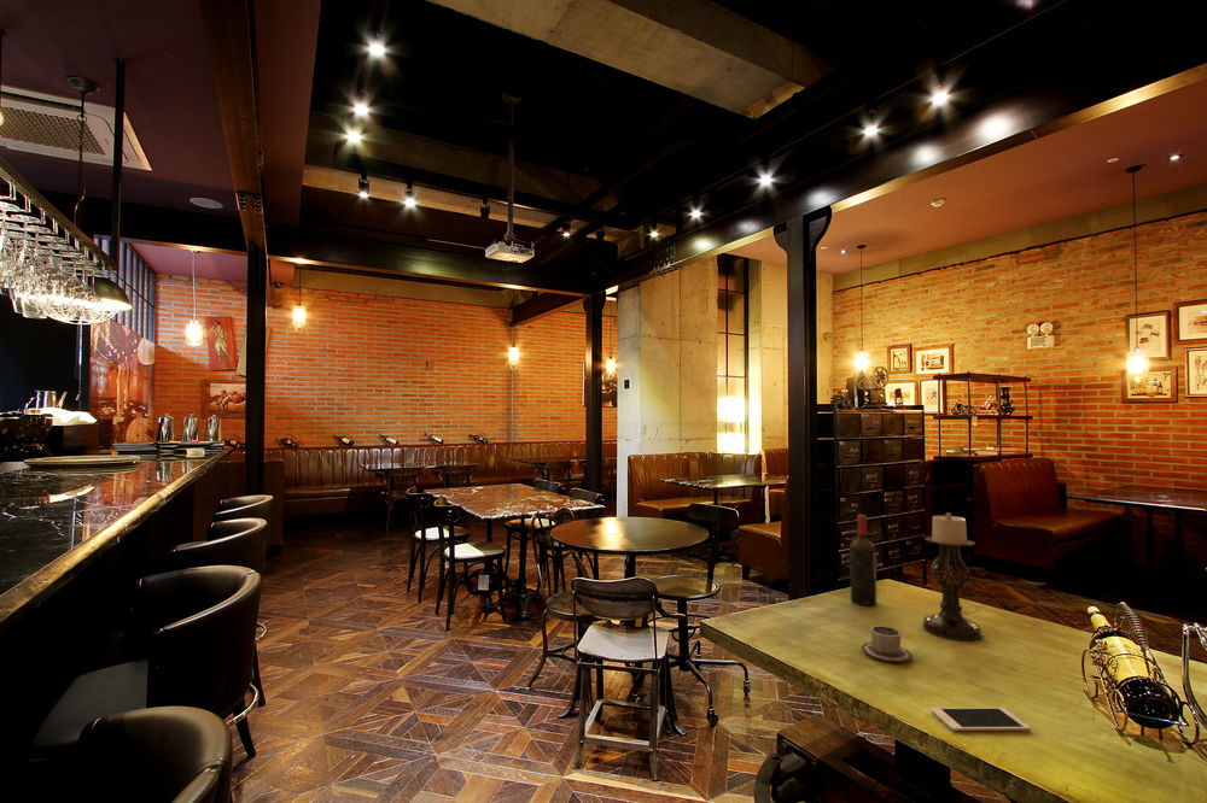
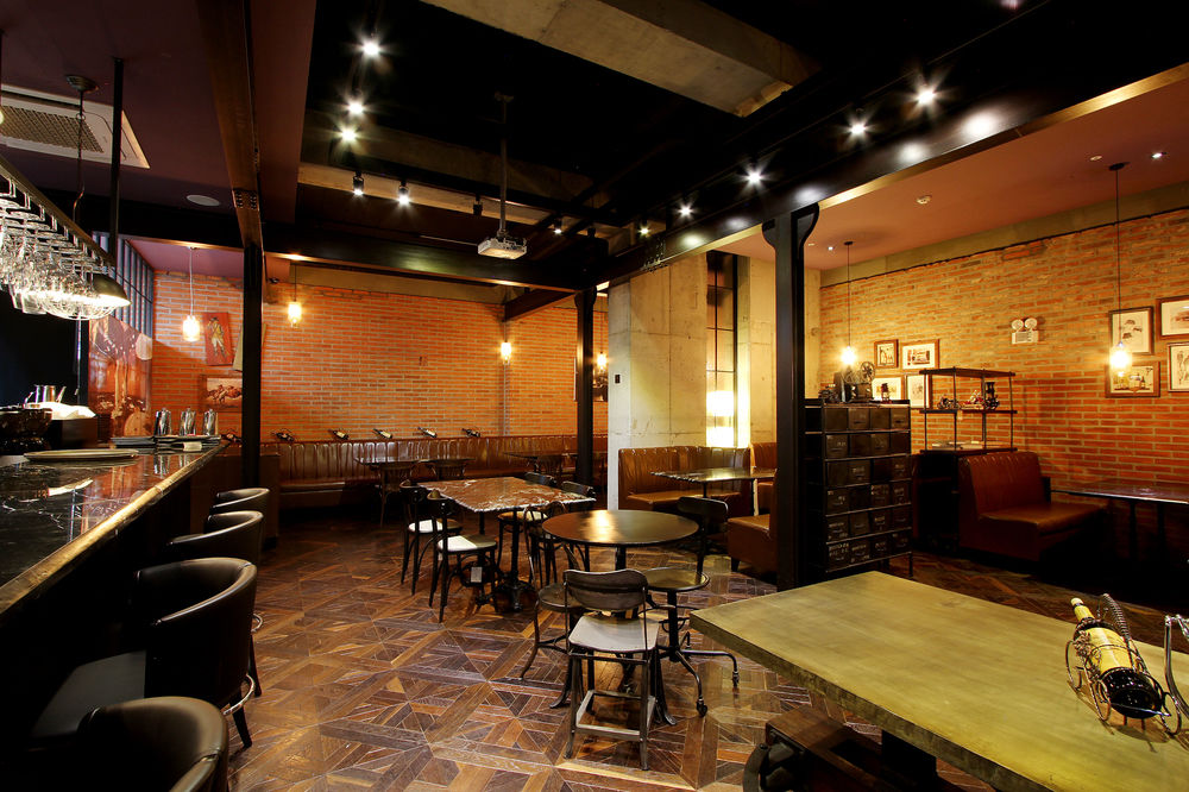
- cup (886, 641)
- candle holder (950, 572)
- wine bottle (862, 558)
- cell phone (979, 719)
